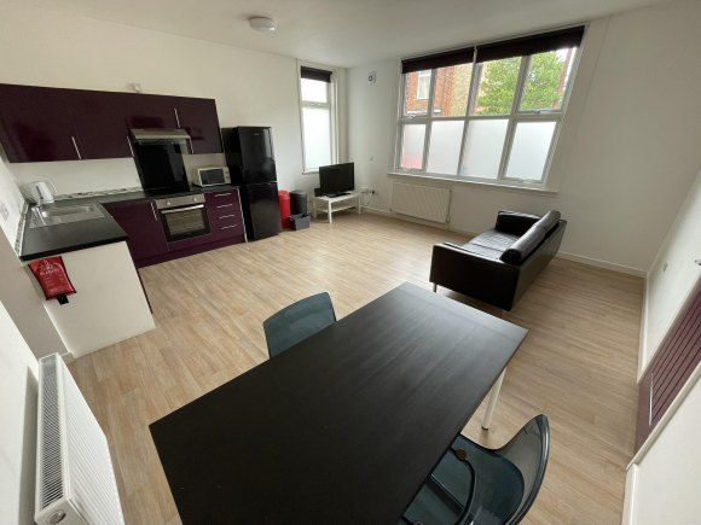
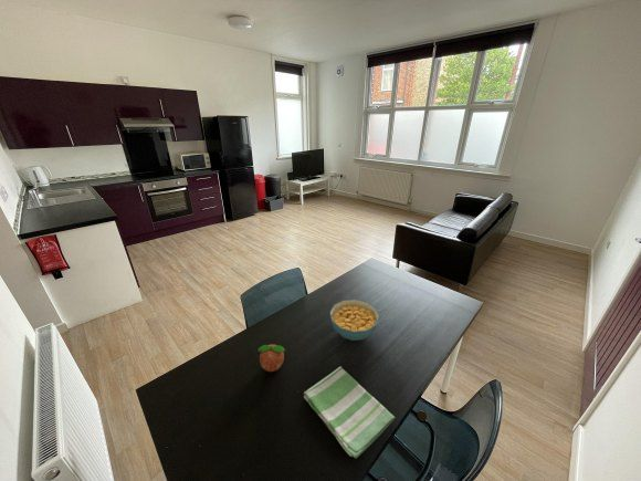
+ cereal bowl (354, 323)
+ dish towel (346, 406)
+ fruit (271, 356)
